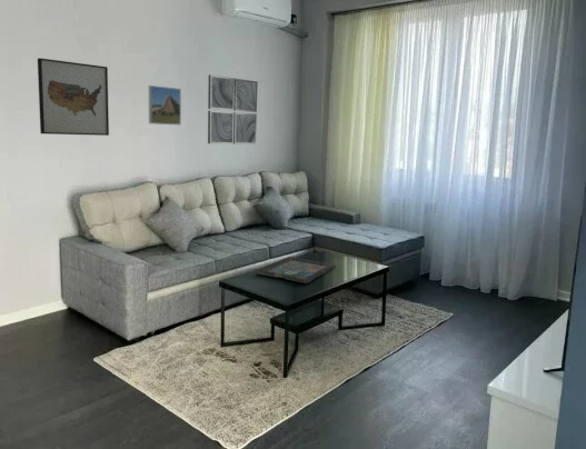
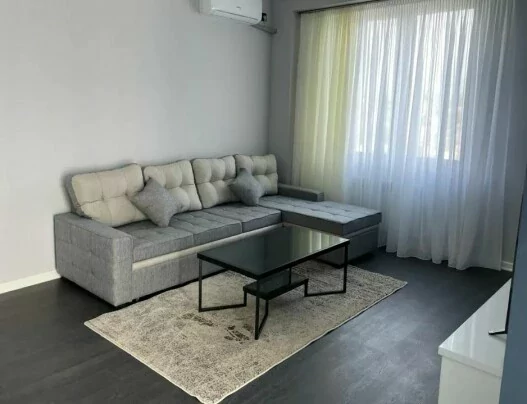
- decorative tray (297, 269)
- wall art (234, 110)
- wall art (75, 99)
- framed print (165, 106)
